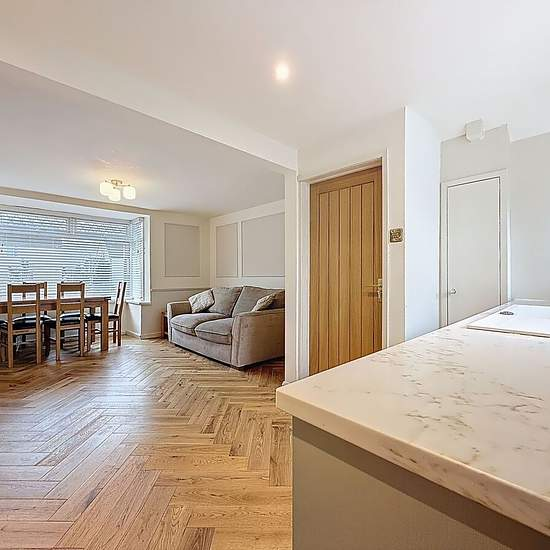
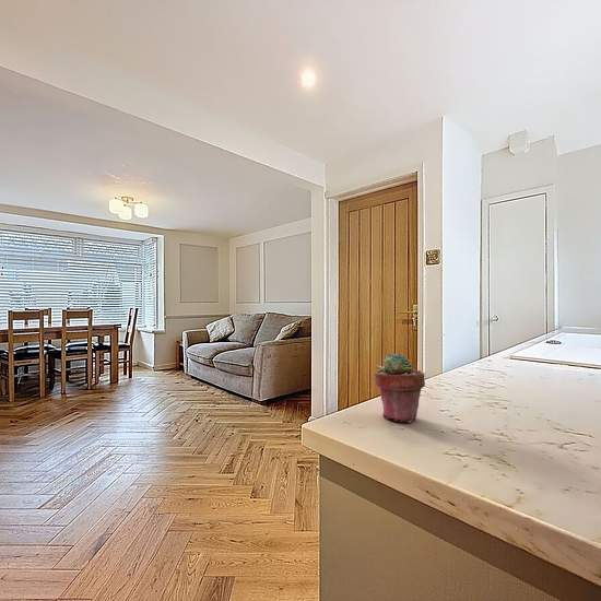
+ potted succulent (399, 385)
